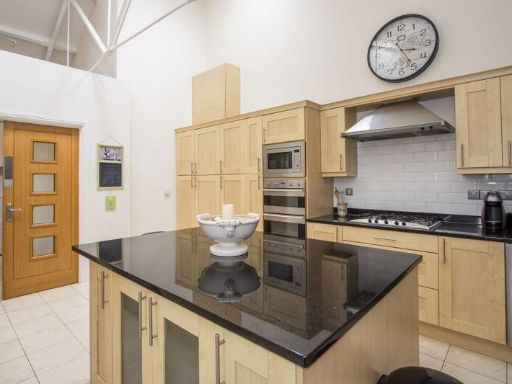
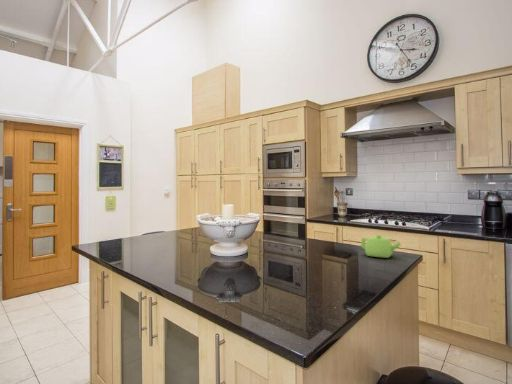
+ teapot (380, 245)
